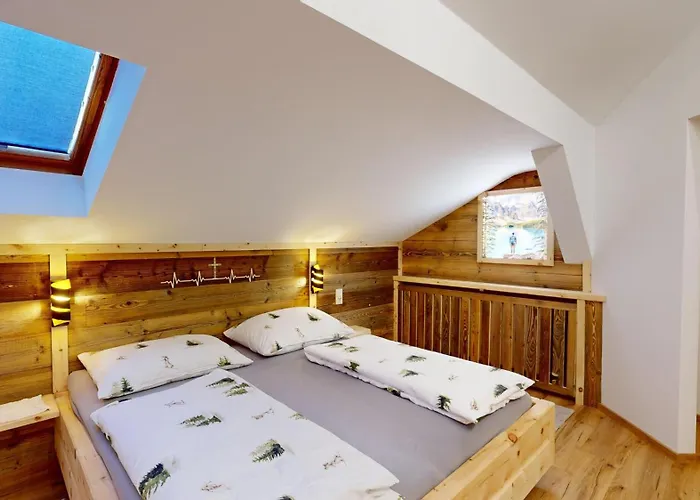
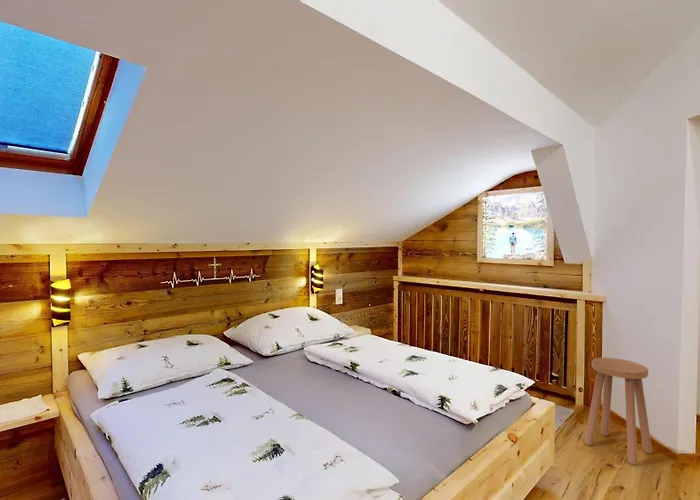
+ stool (610, 406)
